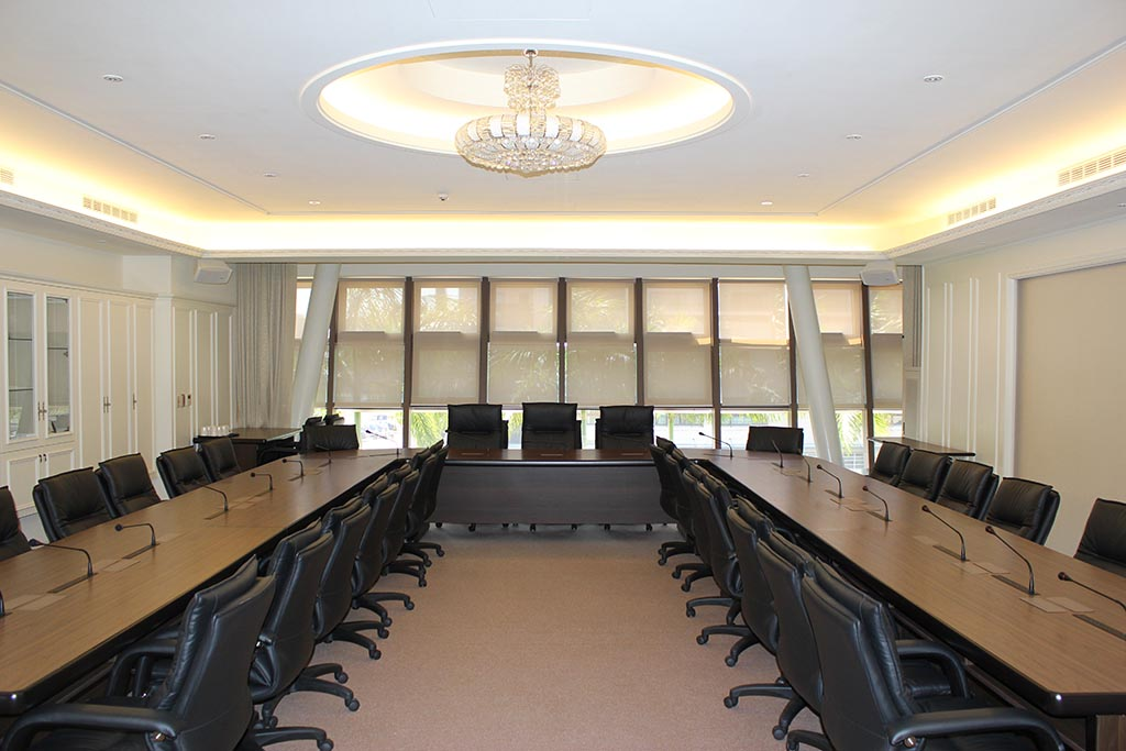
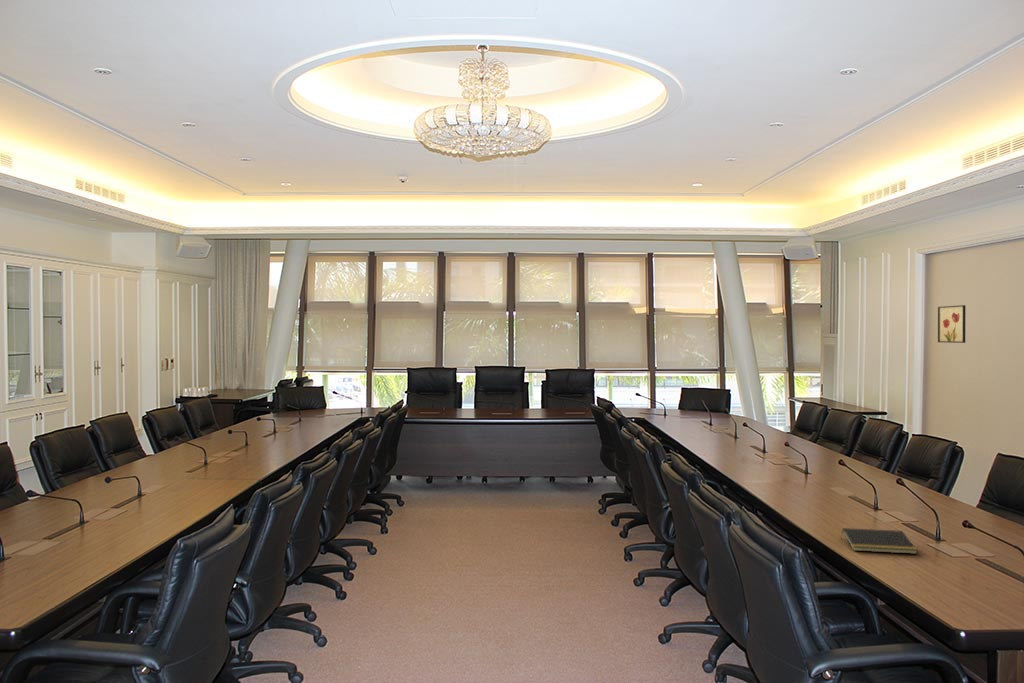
+ notepad (878, 540)
+ wall art (952, 324)
